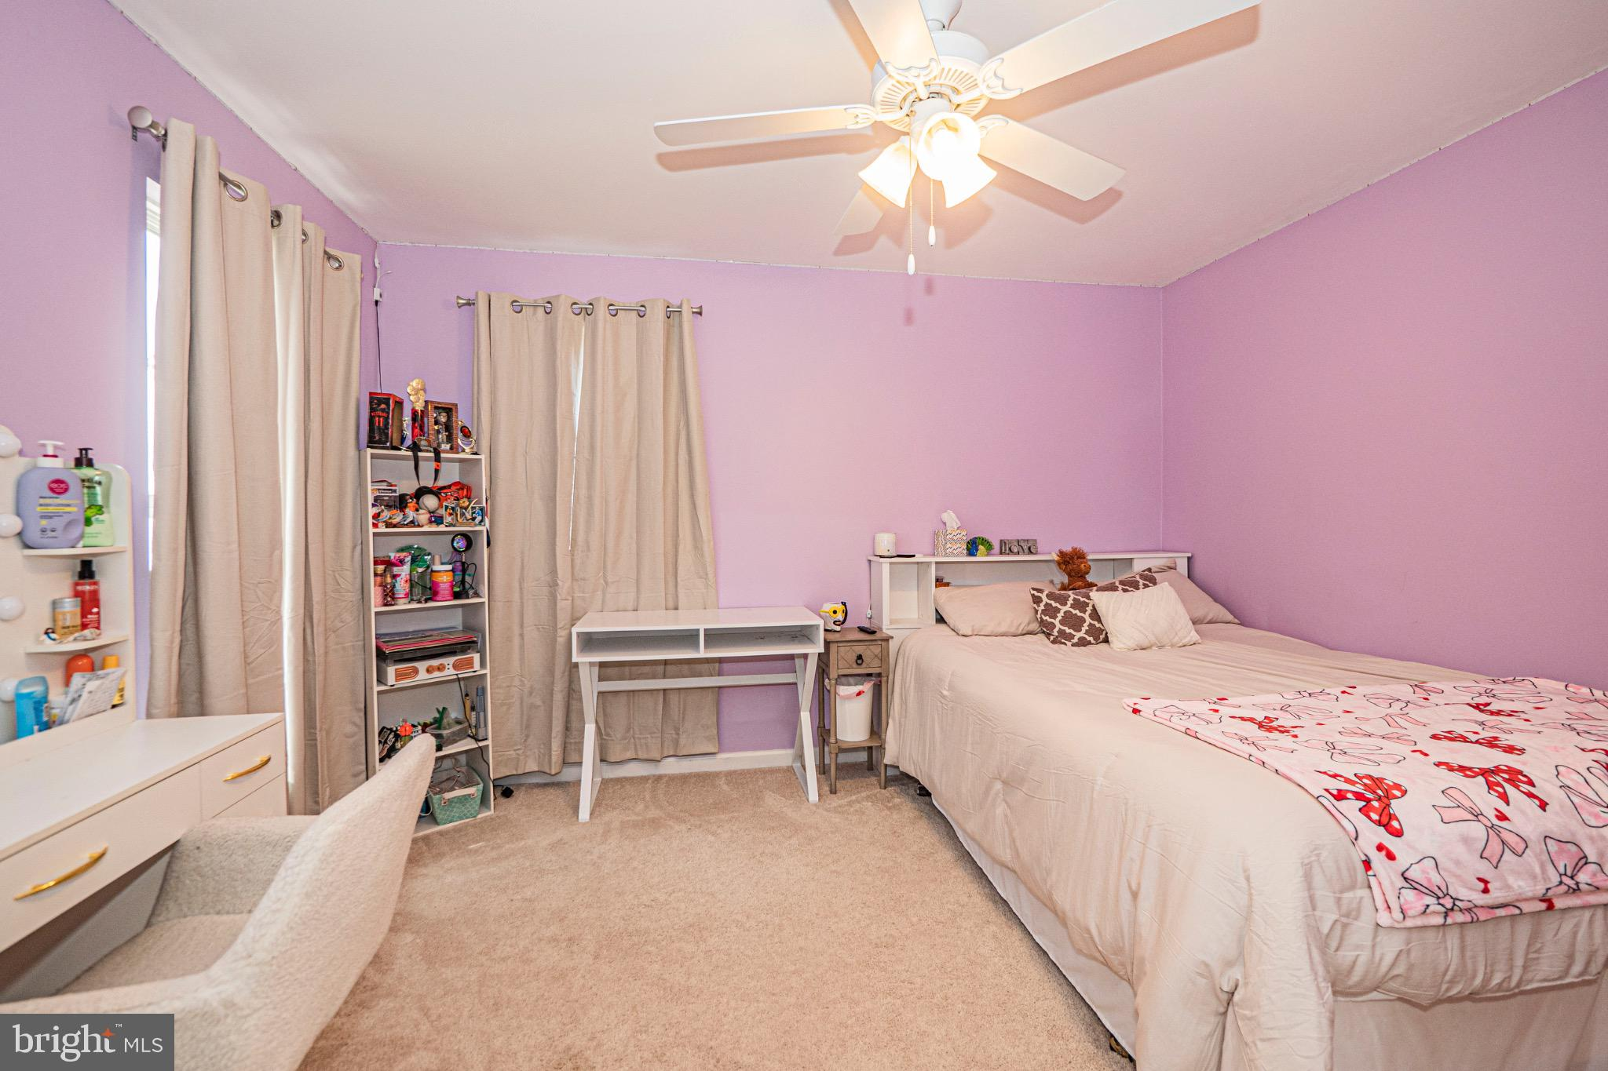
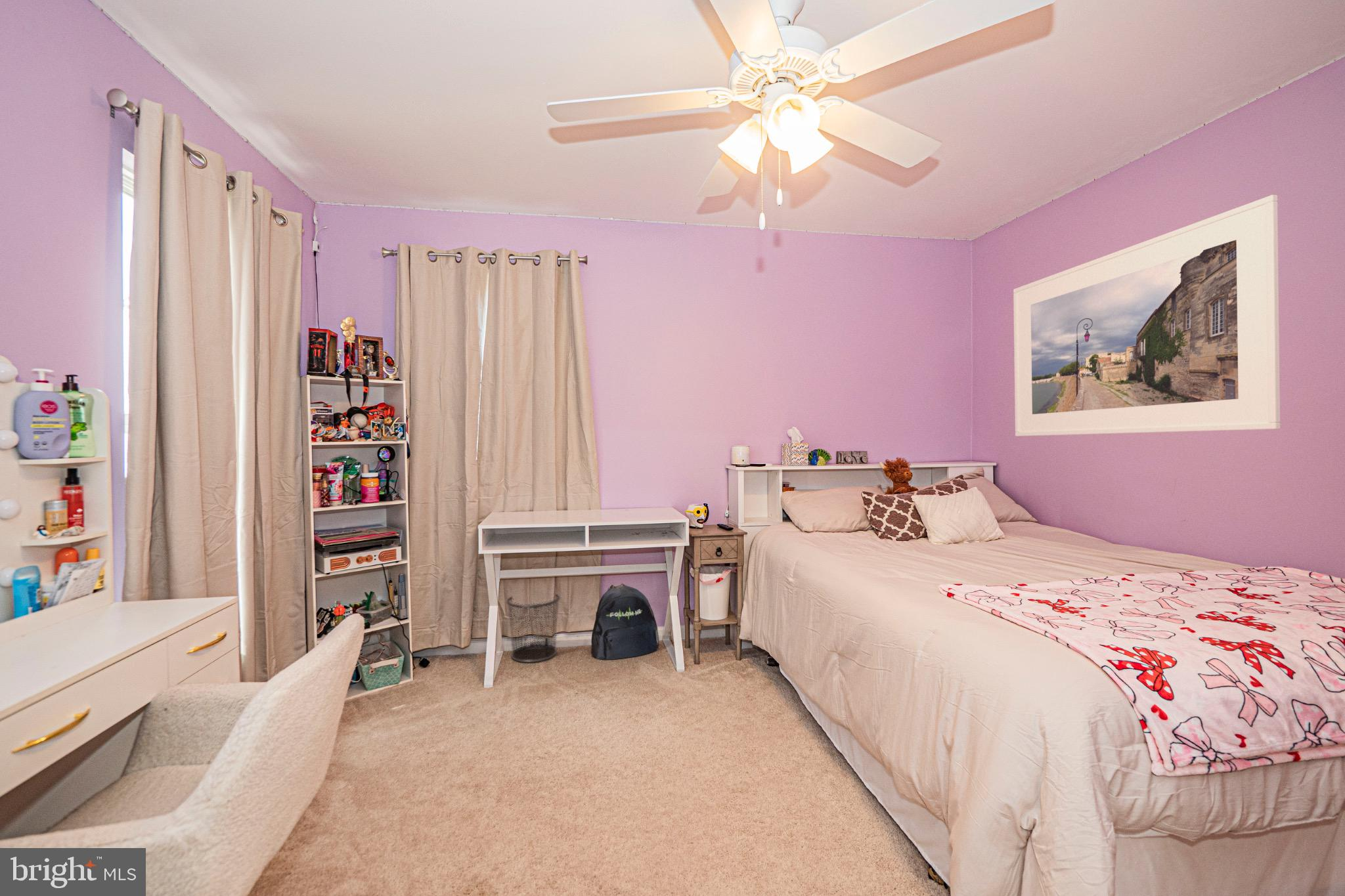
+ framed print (1116, 343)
+ waste bin (533, 626)
+ backpack (625, 617)
